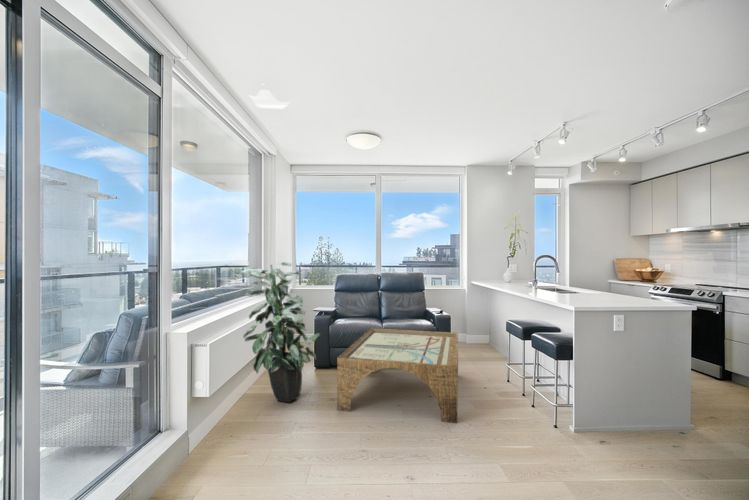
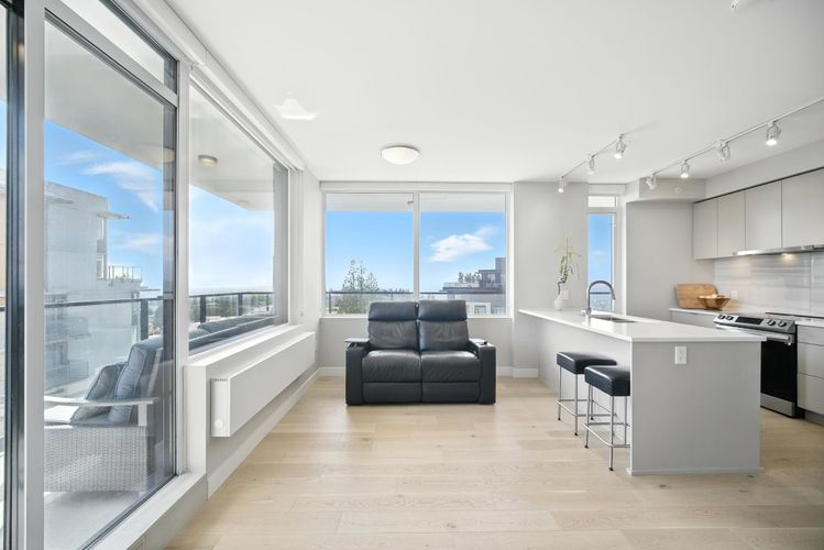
- coffee table (405, 366)
- indoor plant (279, 330)
